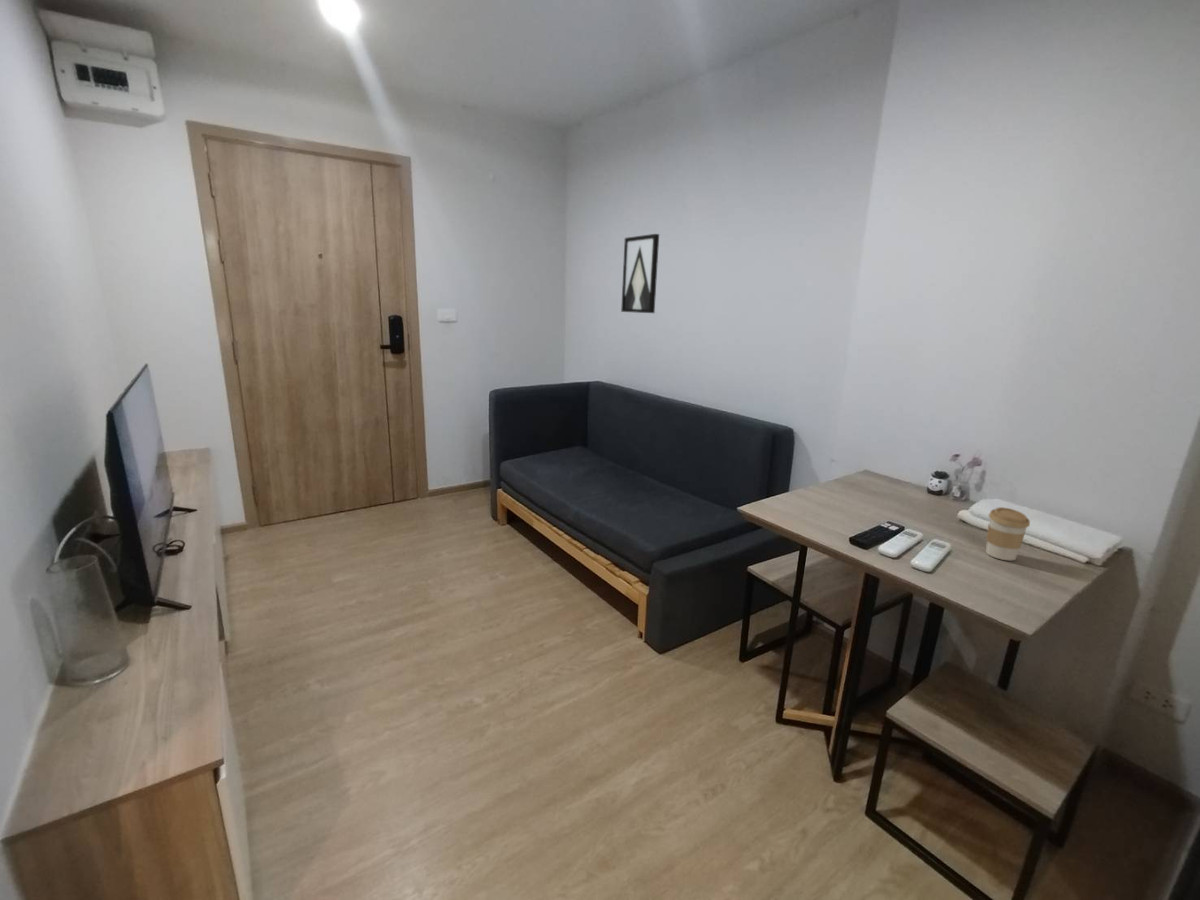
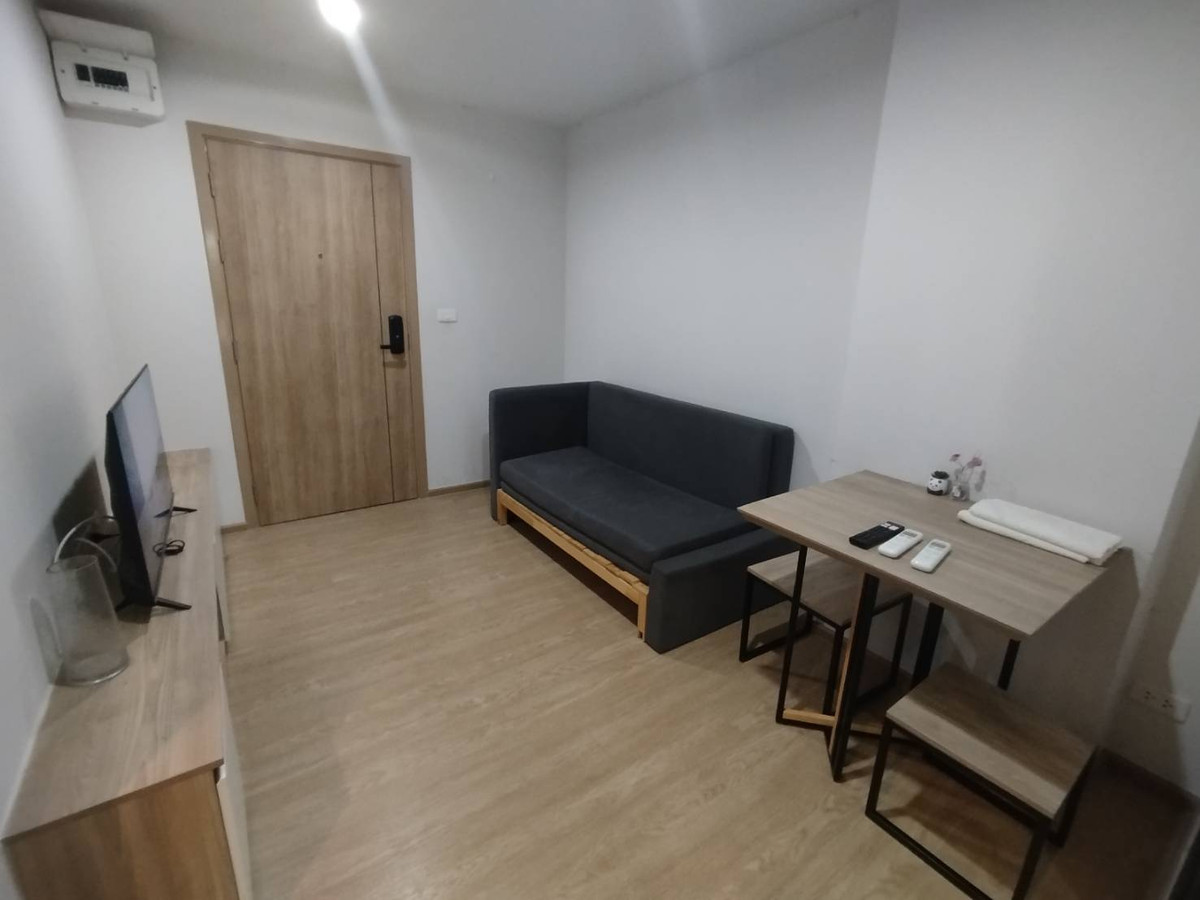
- wall art (639, 274)
- coffee cup (1005, 533)
